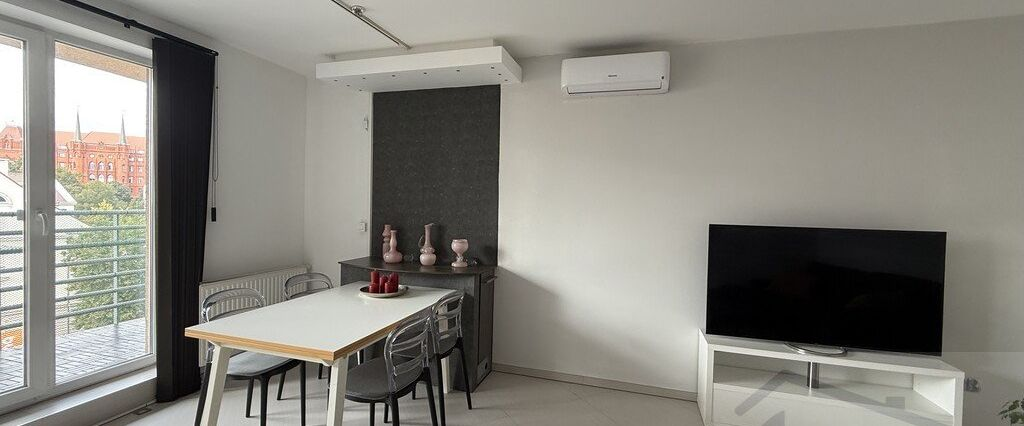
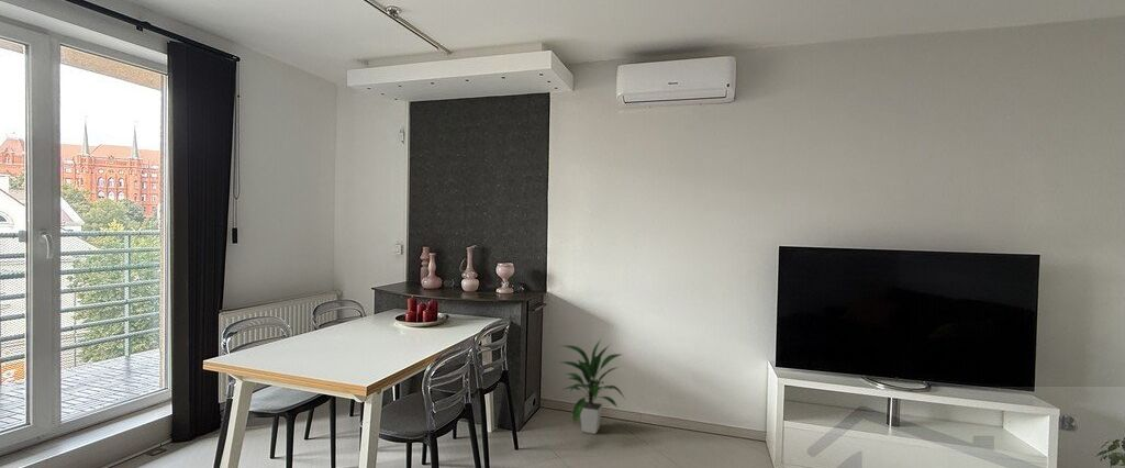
+ indoor plant (589, 385)
